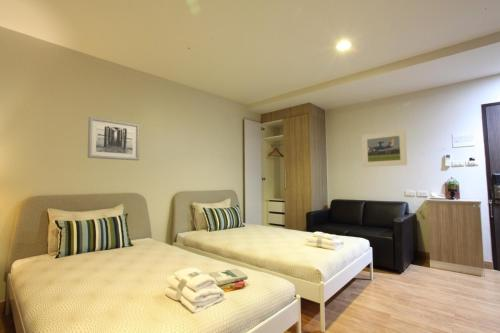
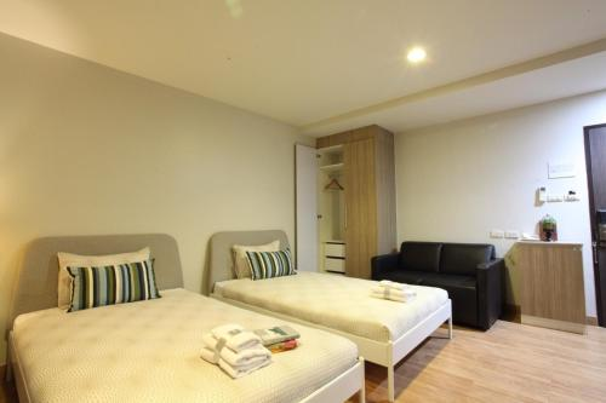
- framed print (383, 149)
- wall art (115, 140)
